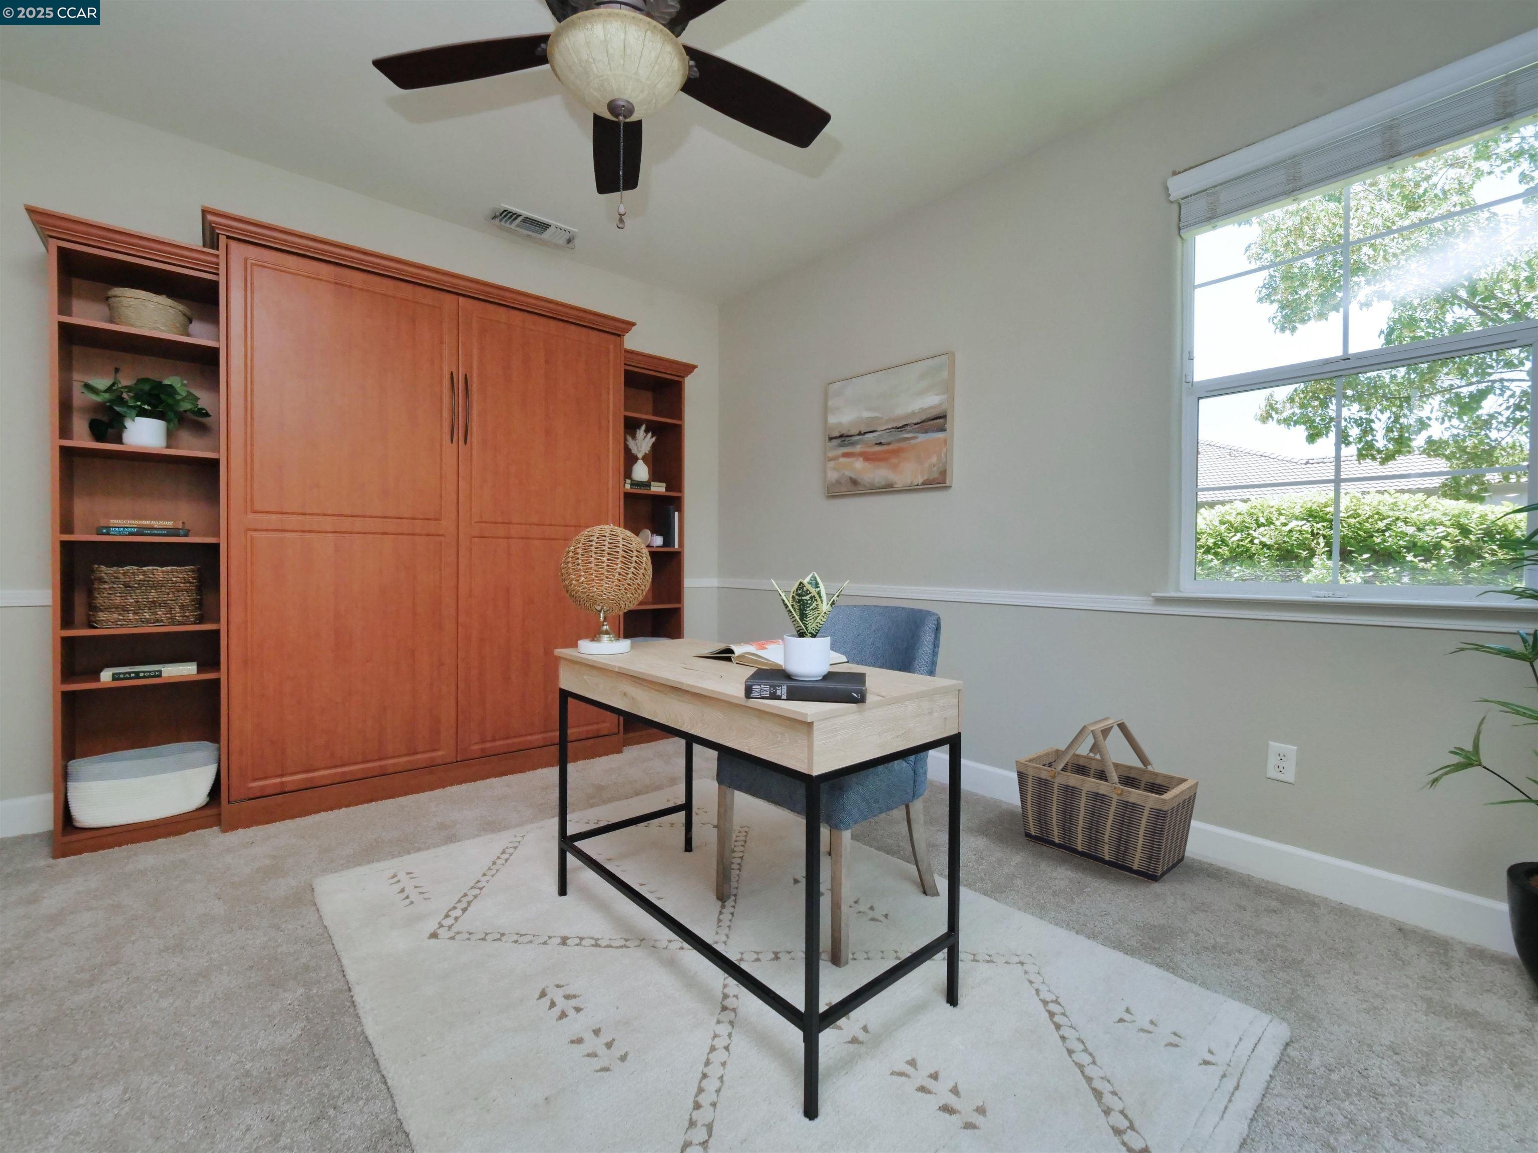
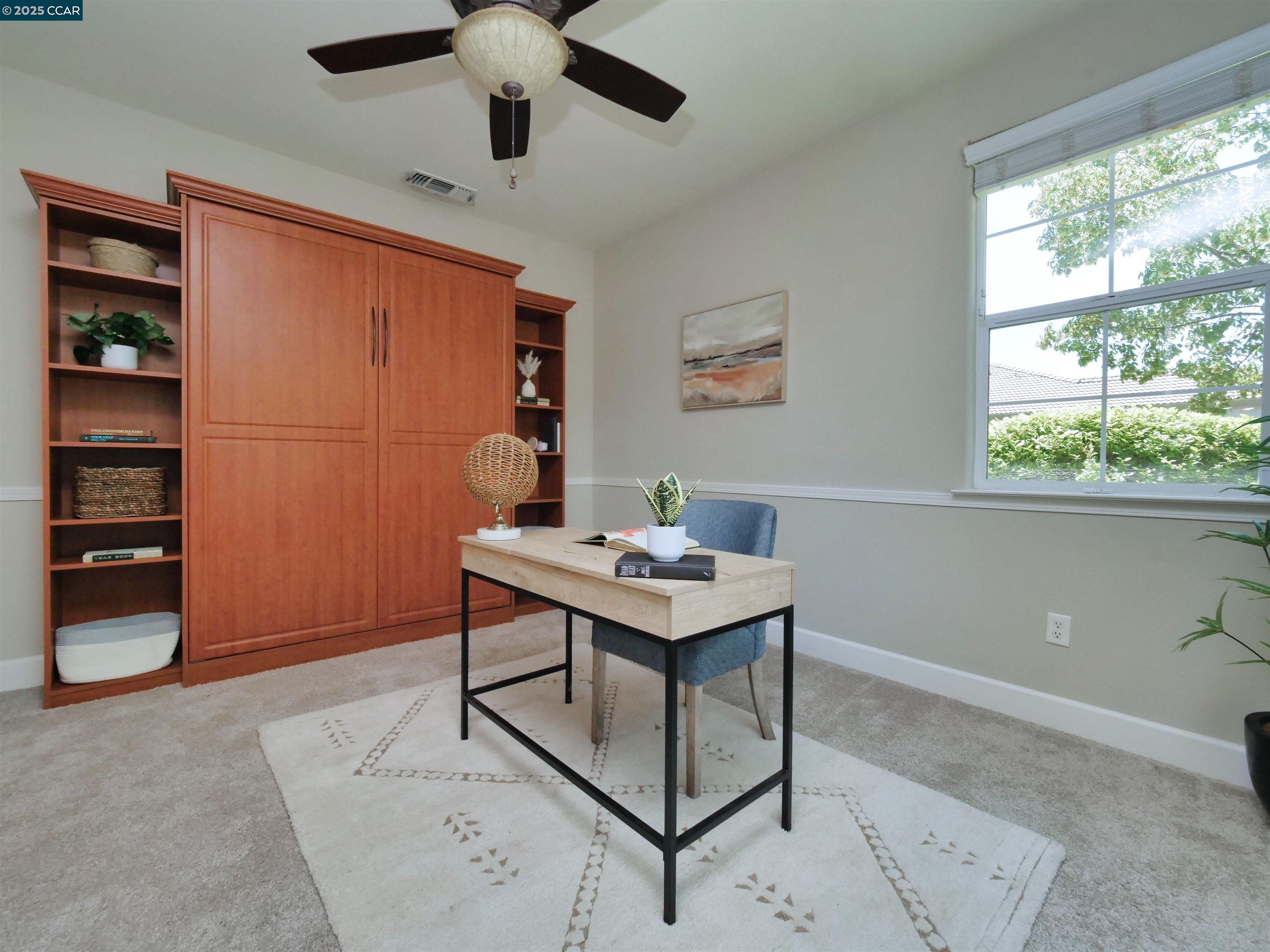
- basket (1102, 786)
